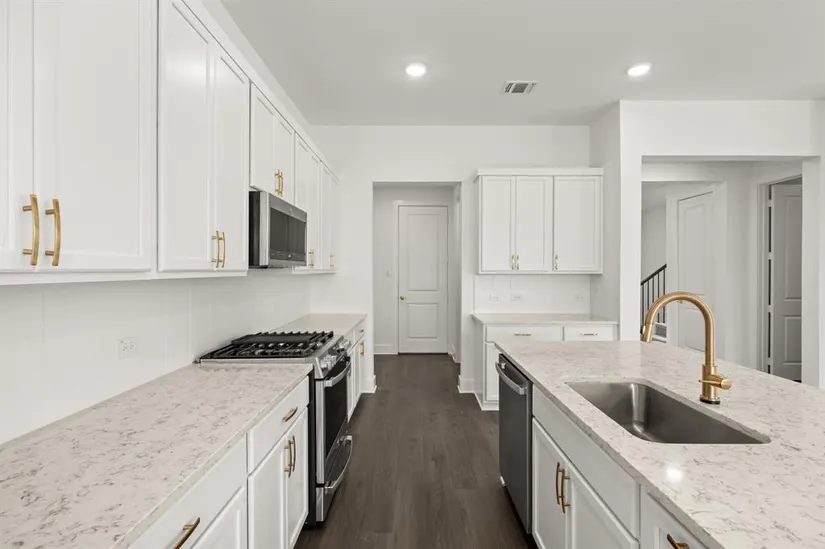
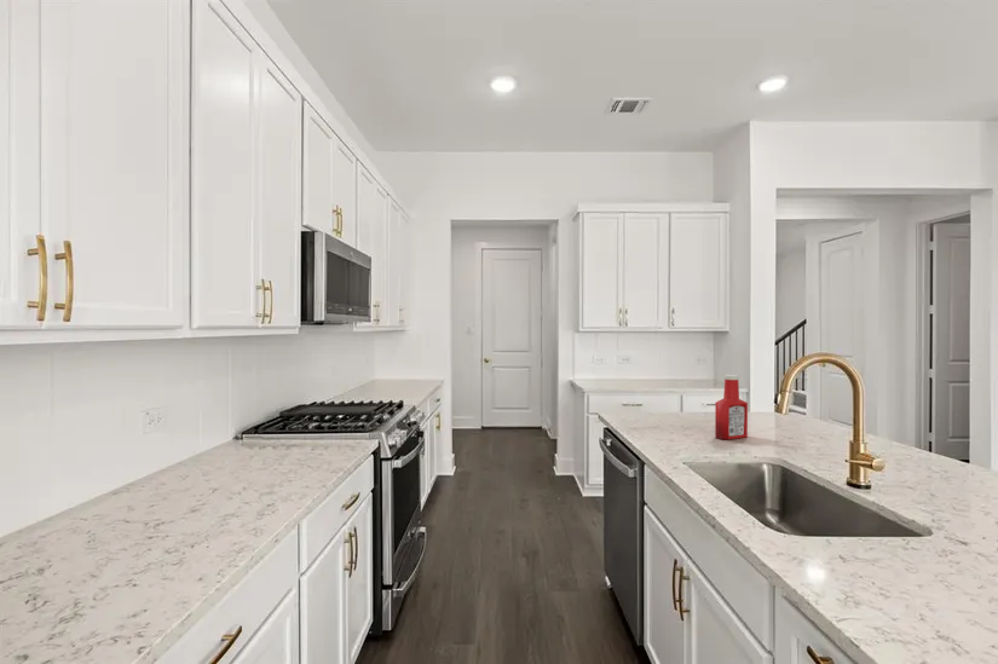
+ soap bottle (731, 405)
